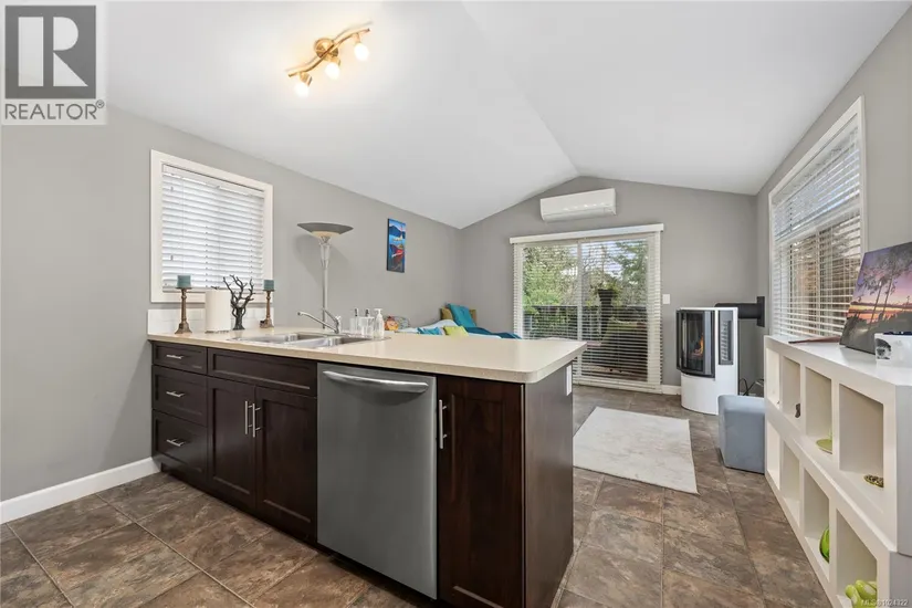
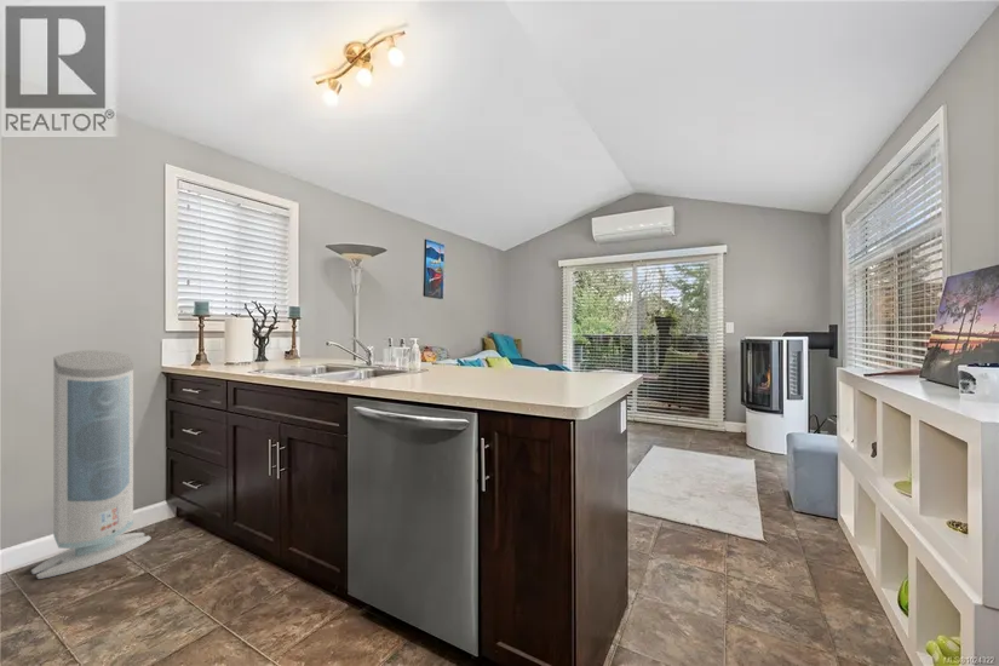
+ air purifier (94, 452)
